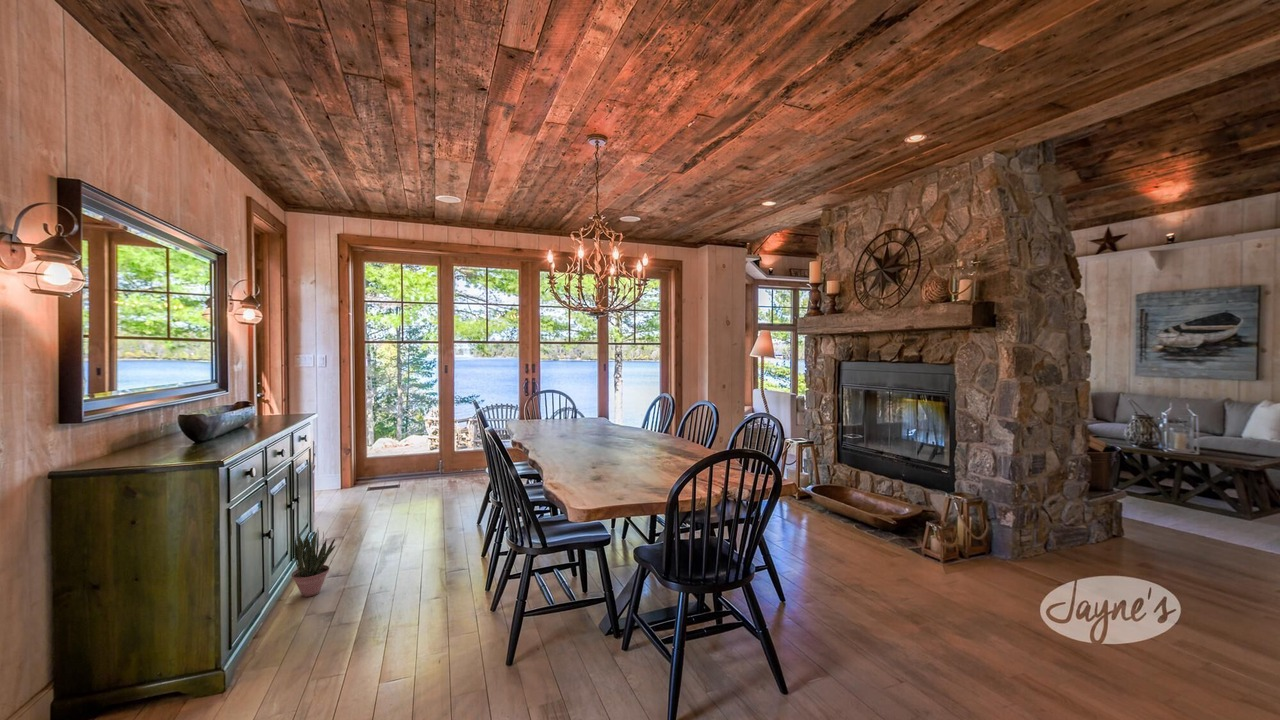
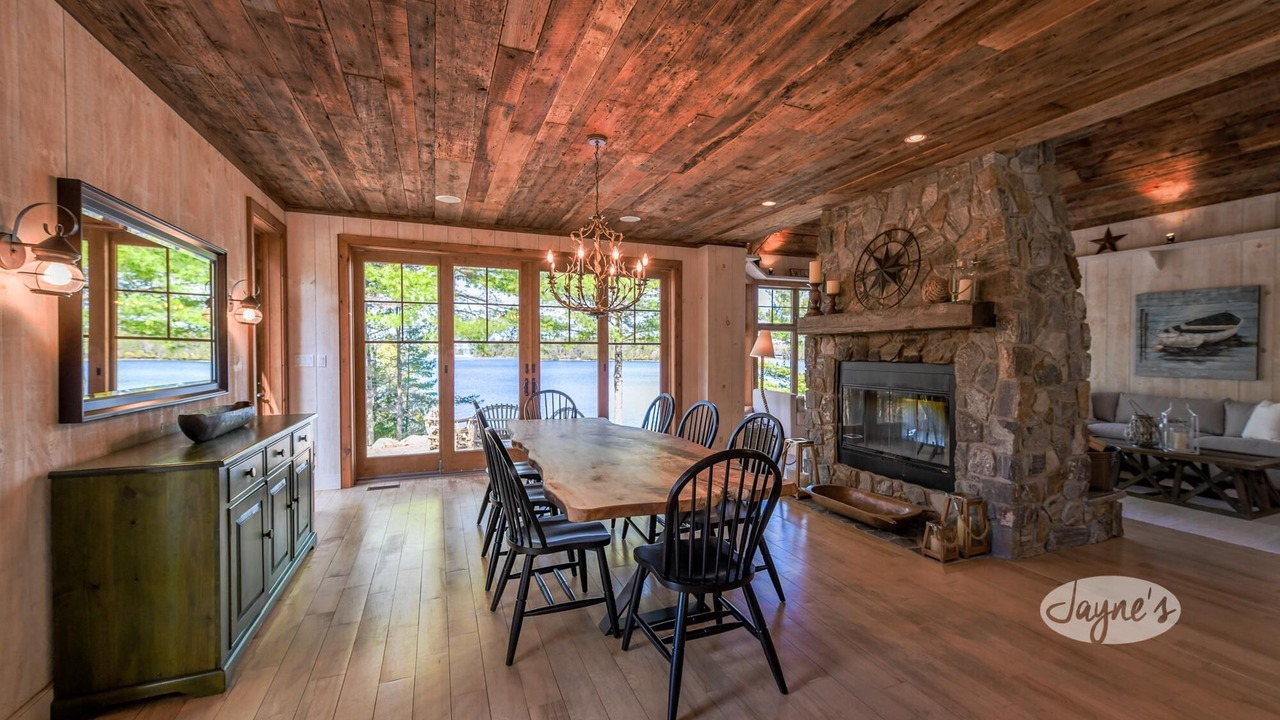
- potted plant (313, 560)
